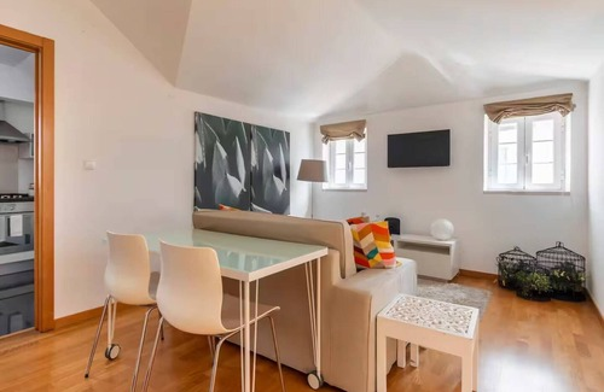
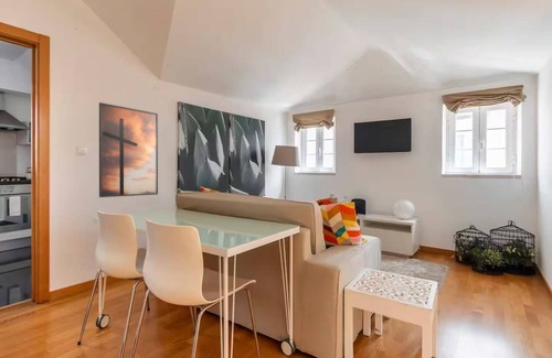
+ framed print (130, 152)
